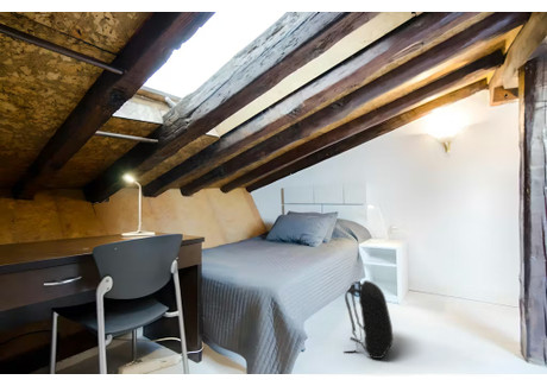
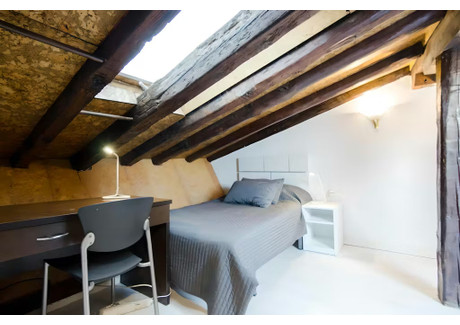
- backpack (367, 316)
